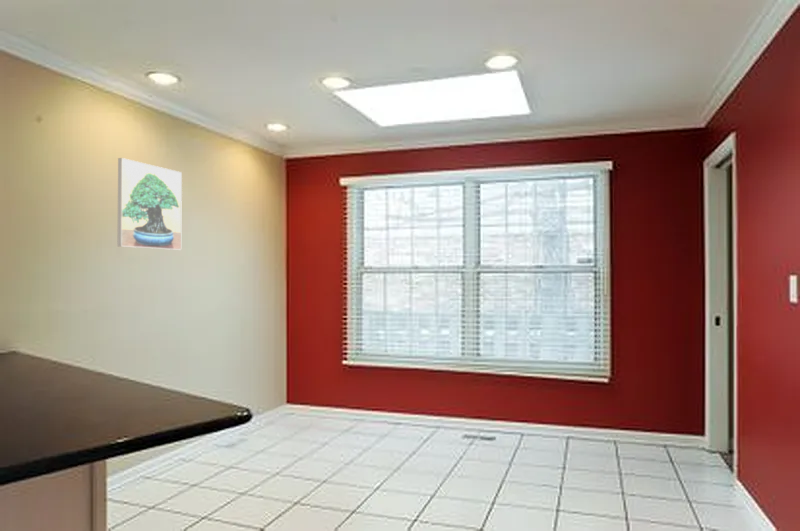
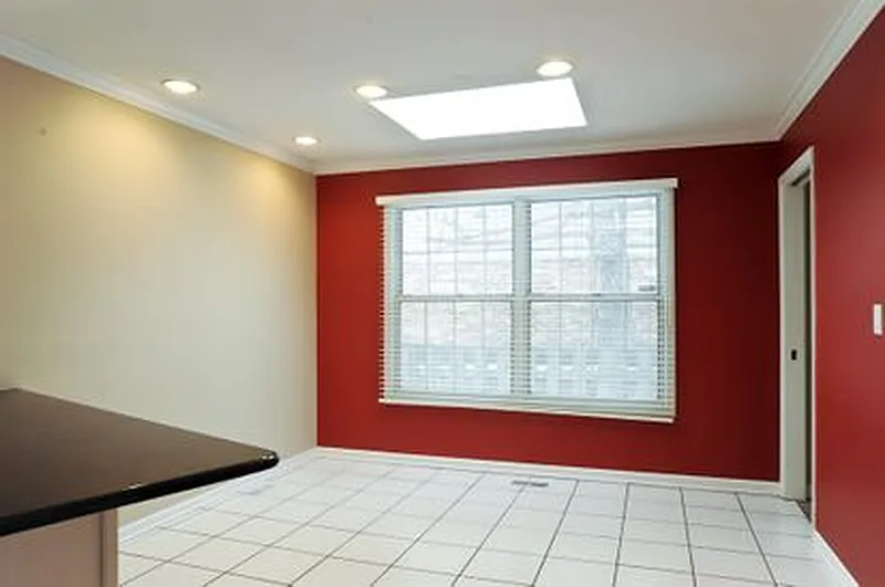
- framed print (151, 206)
